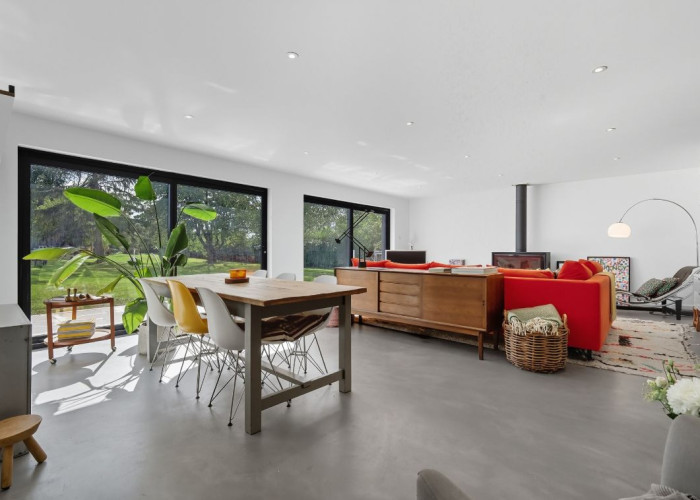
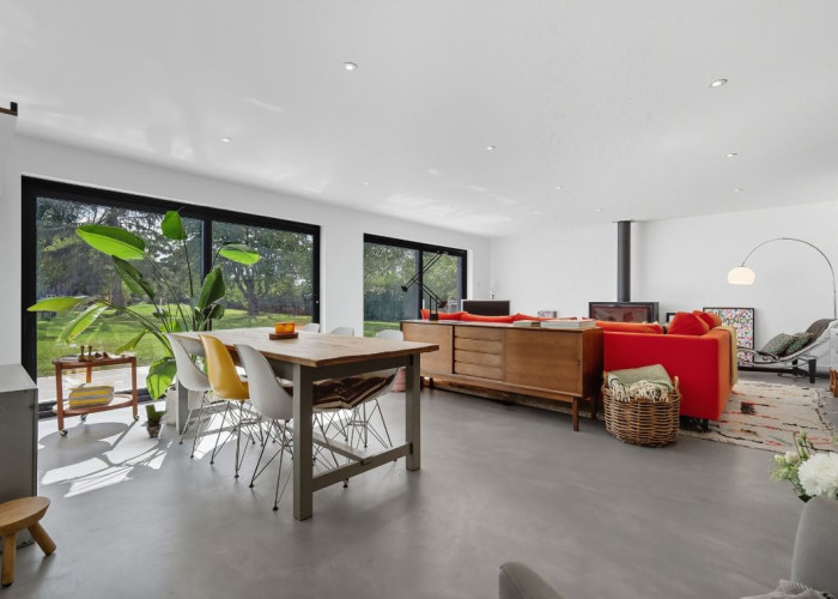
+ potted plant (152, 422)
